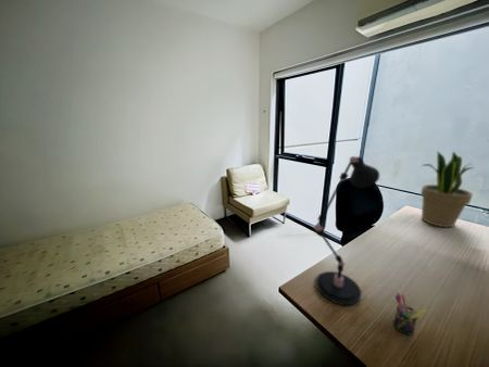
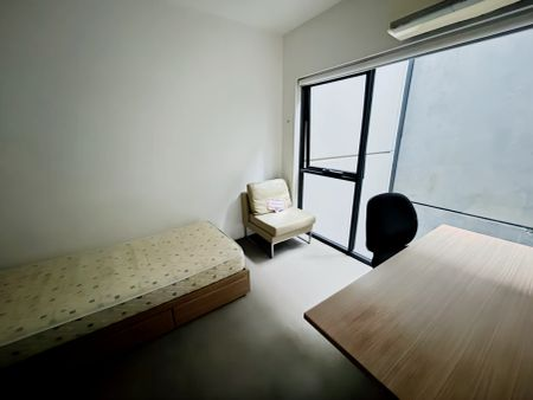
- potted plant (441, 188)
- desk lamp (327, 240)
- pen holder (404, 314)
